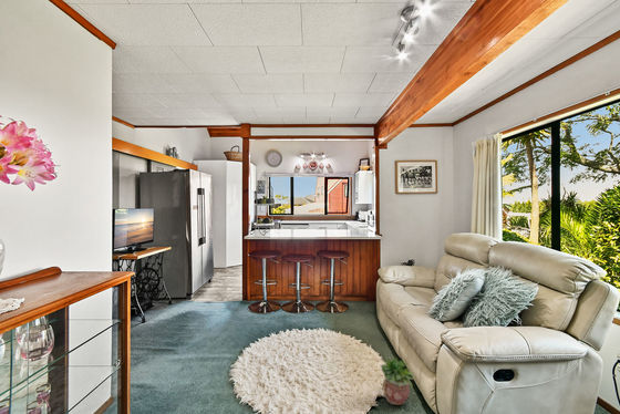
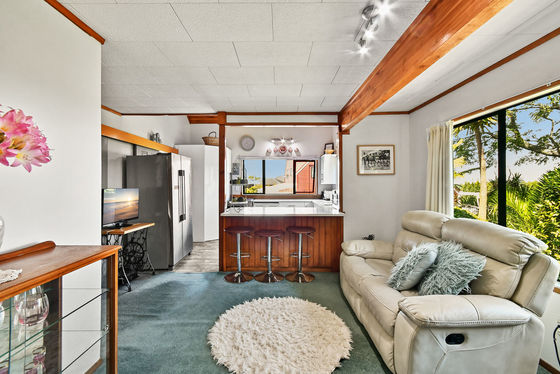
- potted plant (397, 379)
